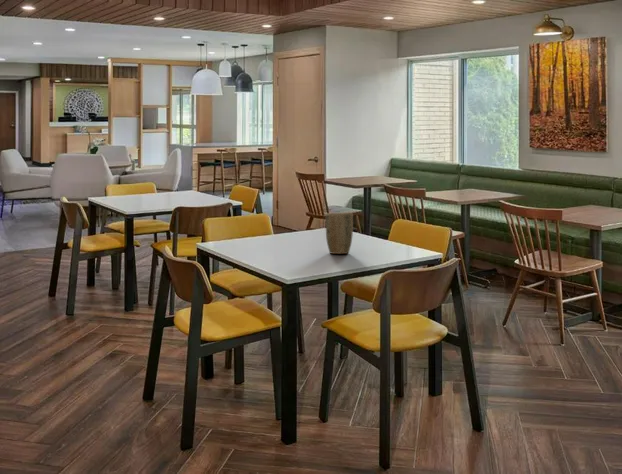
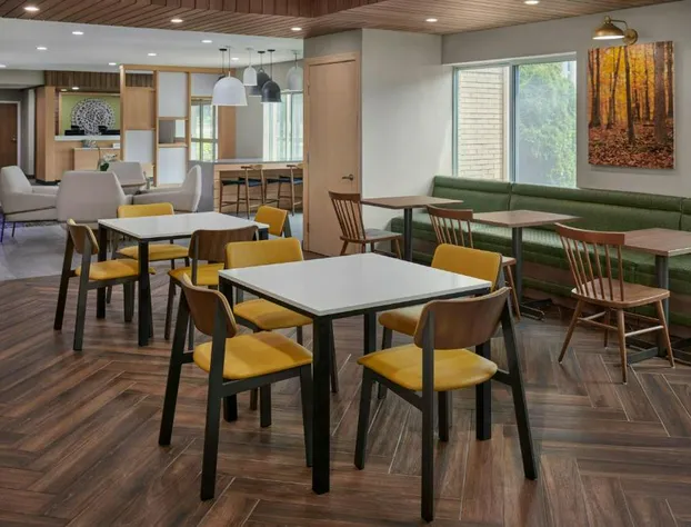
- plant pot (339, 233)
